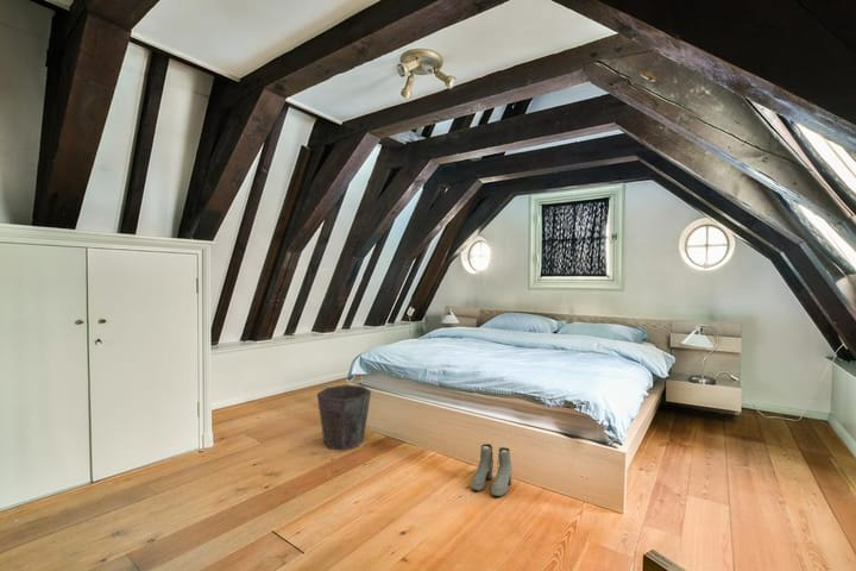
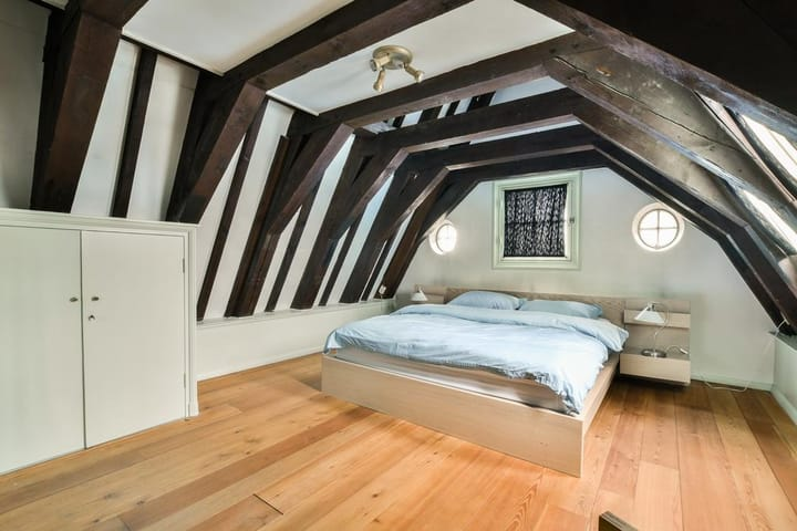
- waste bin (344, 416)
- boots (491, 468)
